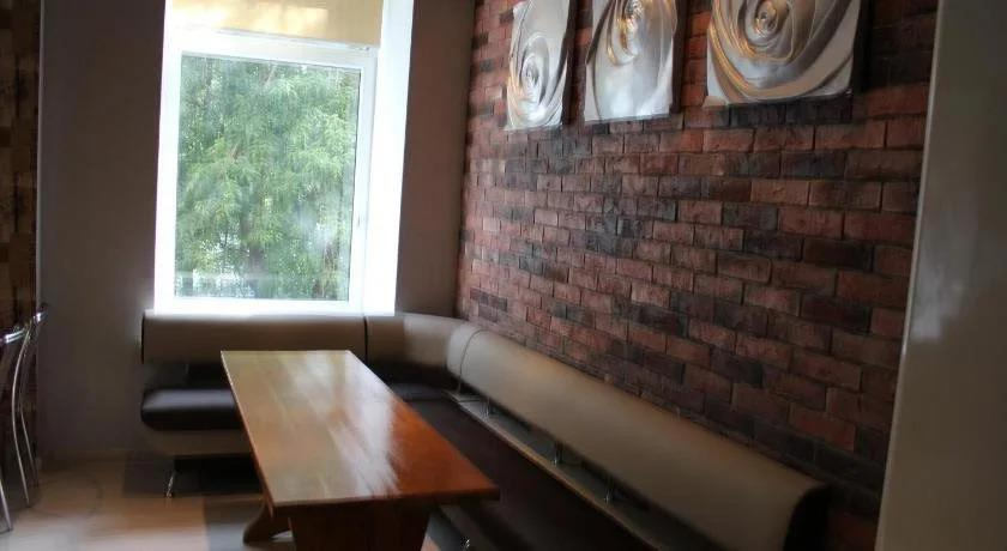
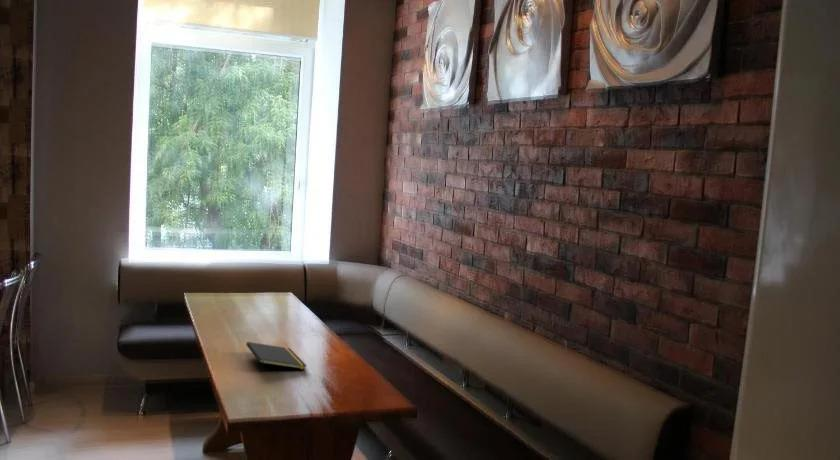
+ notepad (275, 355)
